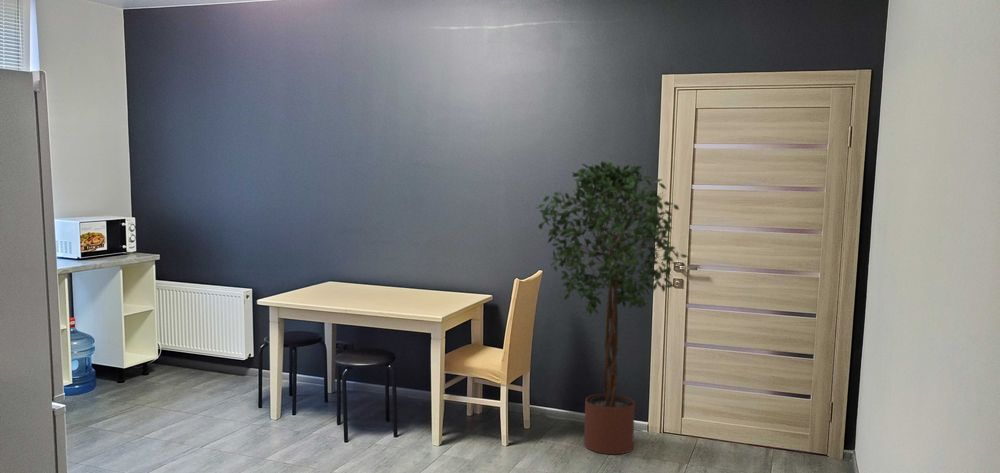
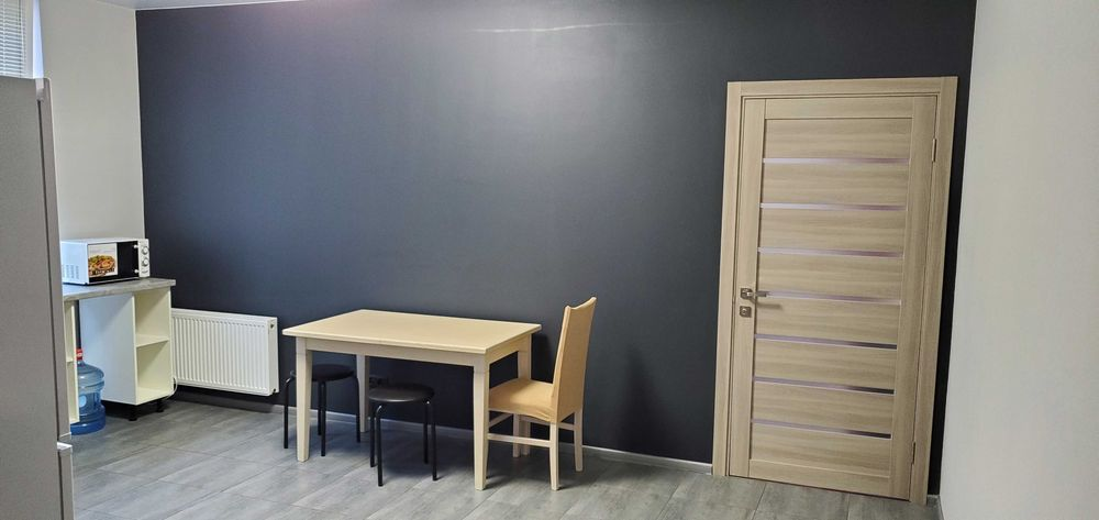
- potted tree (607, 306)
